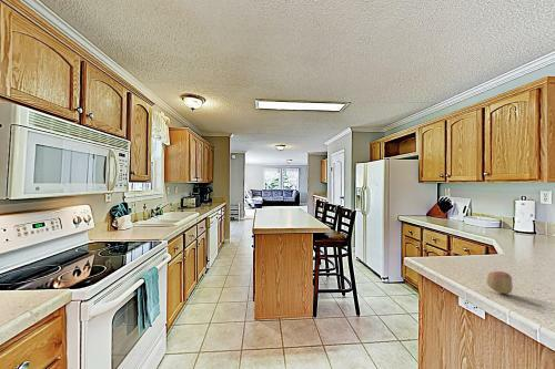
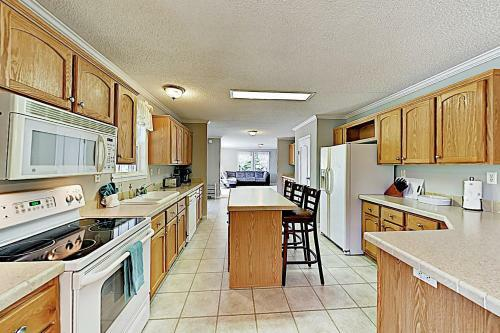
- fruit (498, 281)
